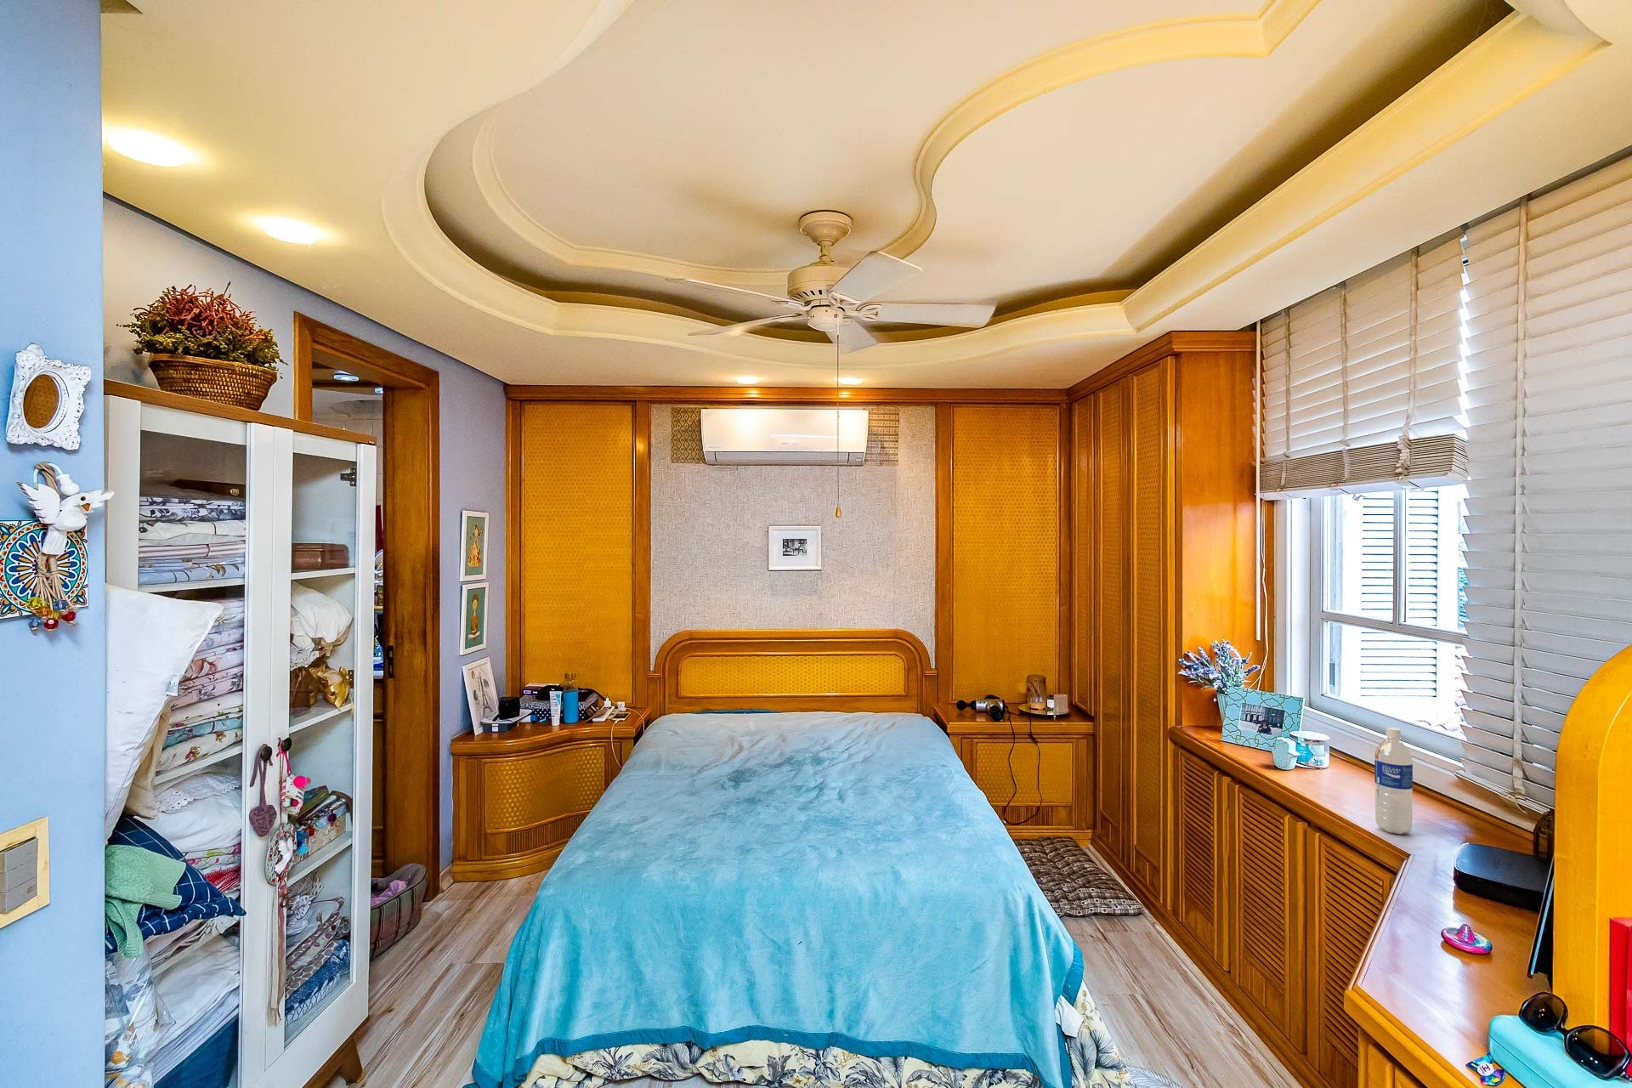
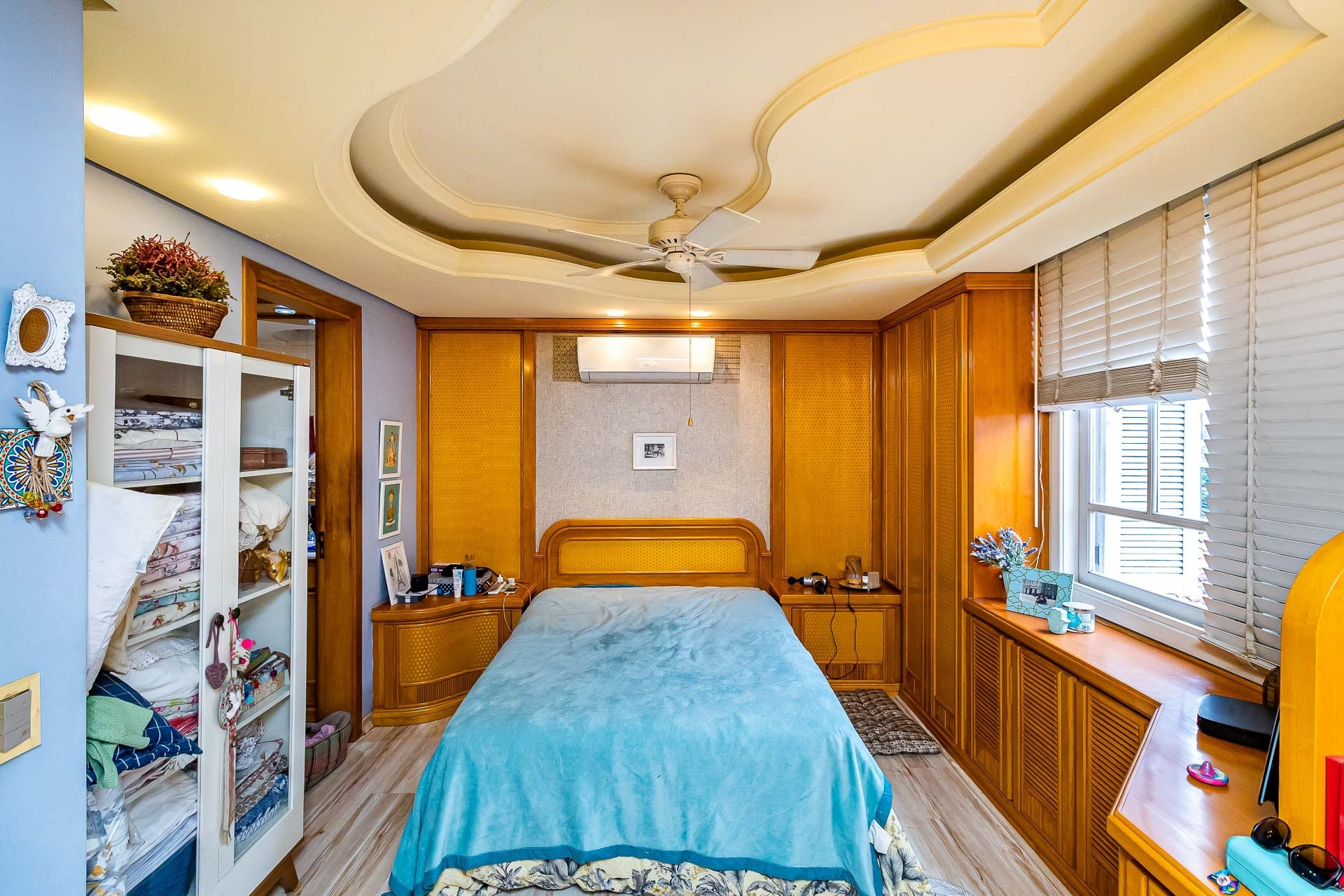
- water bottle (1393, 780)
